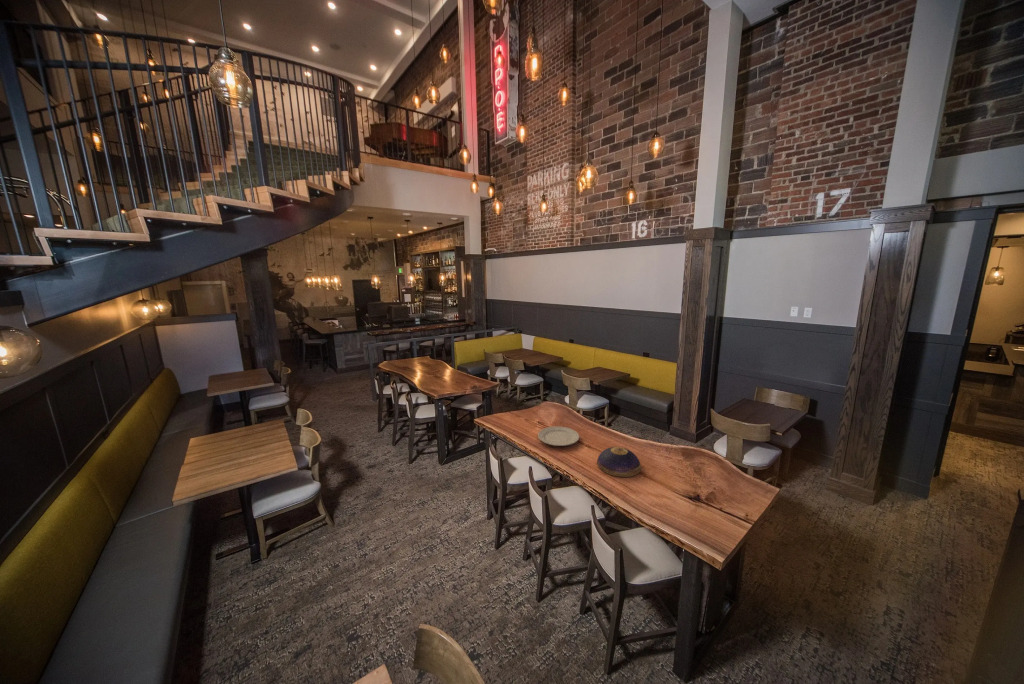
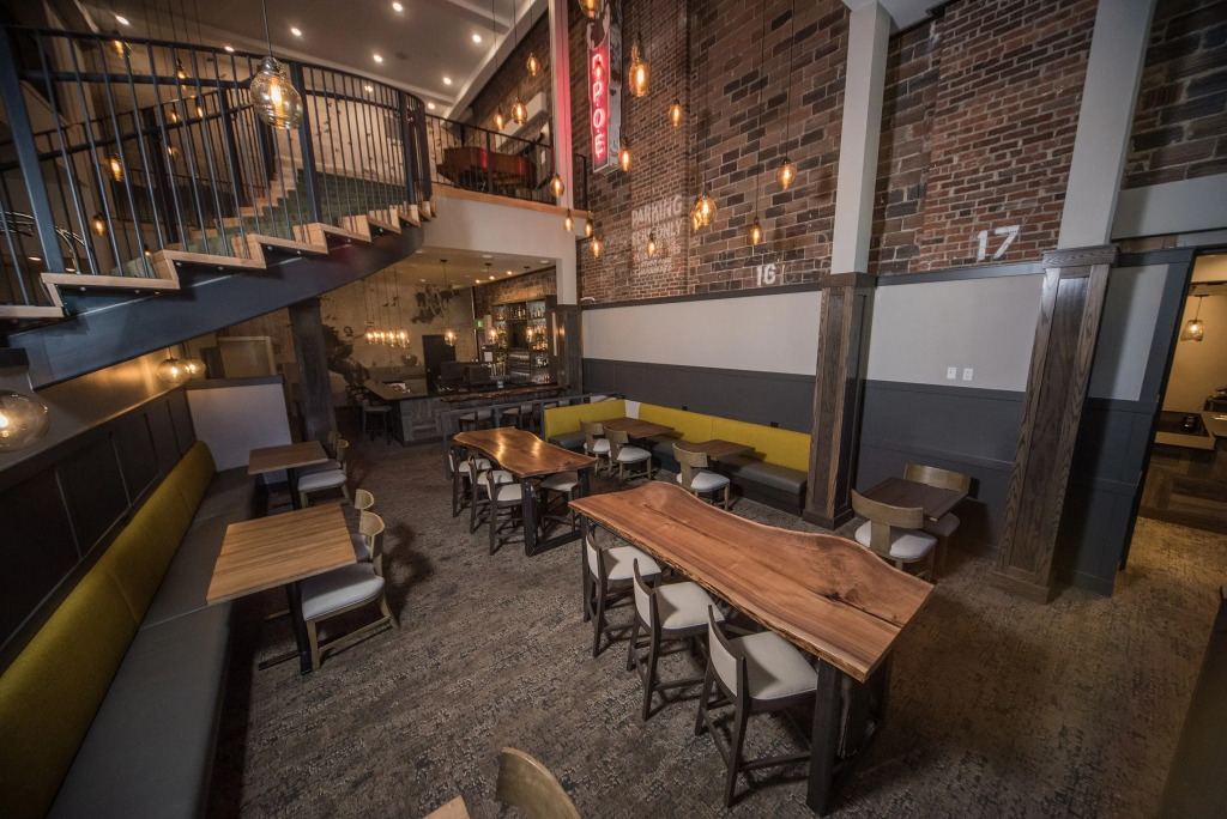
- chinaware (558, 437)
- decorative bowl (618, 457)
